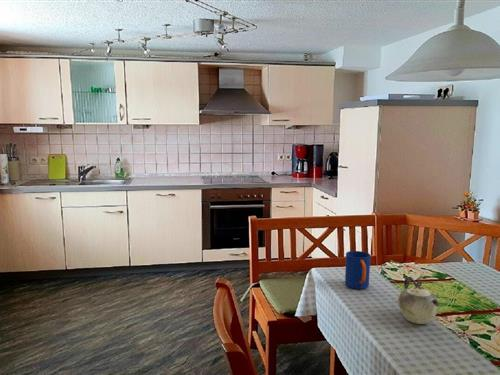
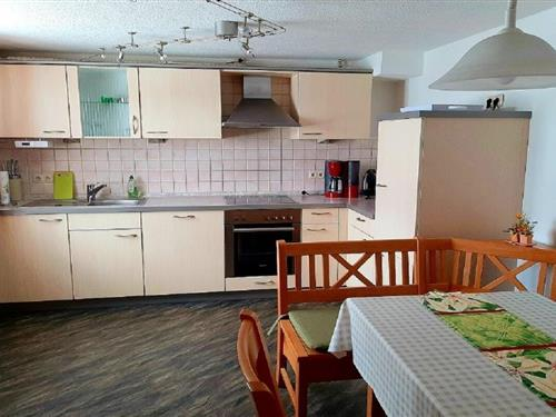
- mug (359, 271)
- teapot (419, 301)
